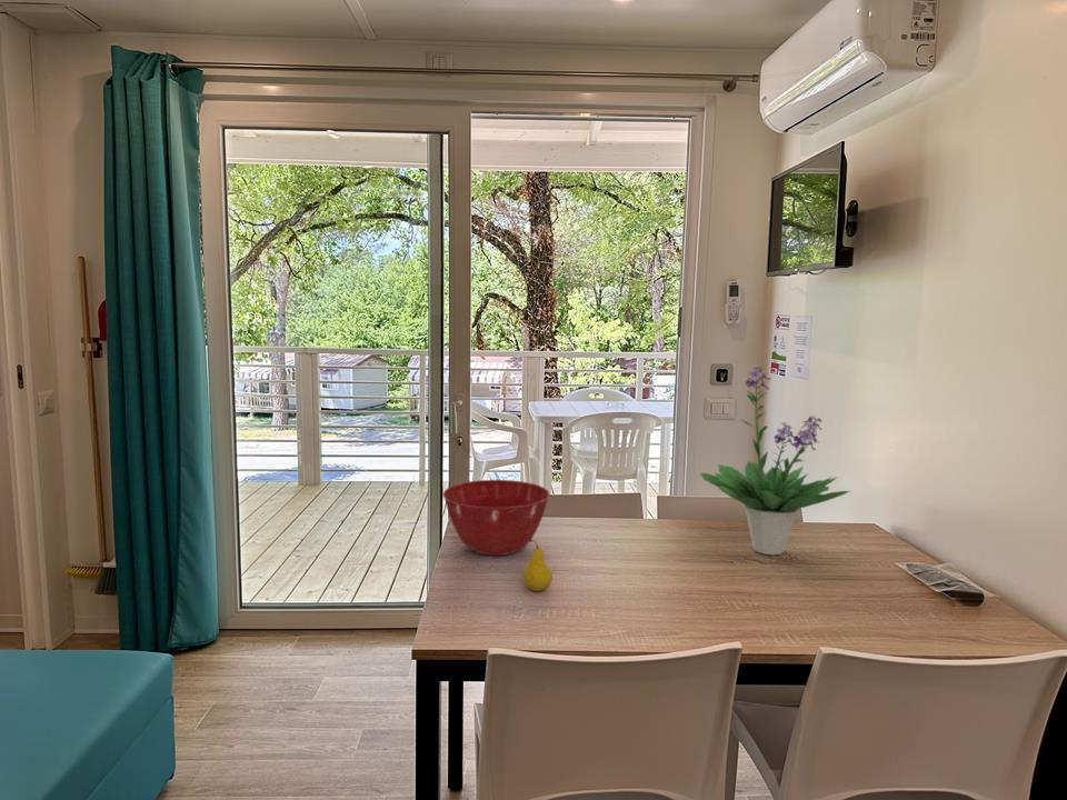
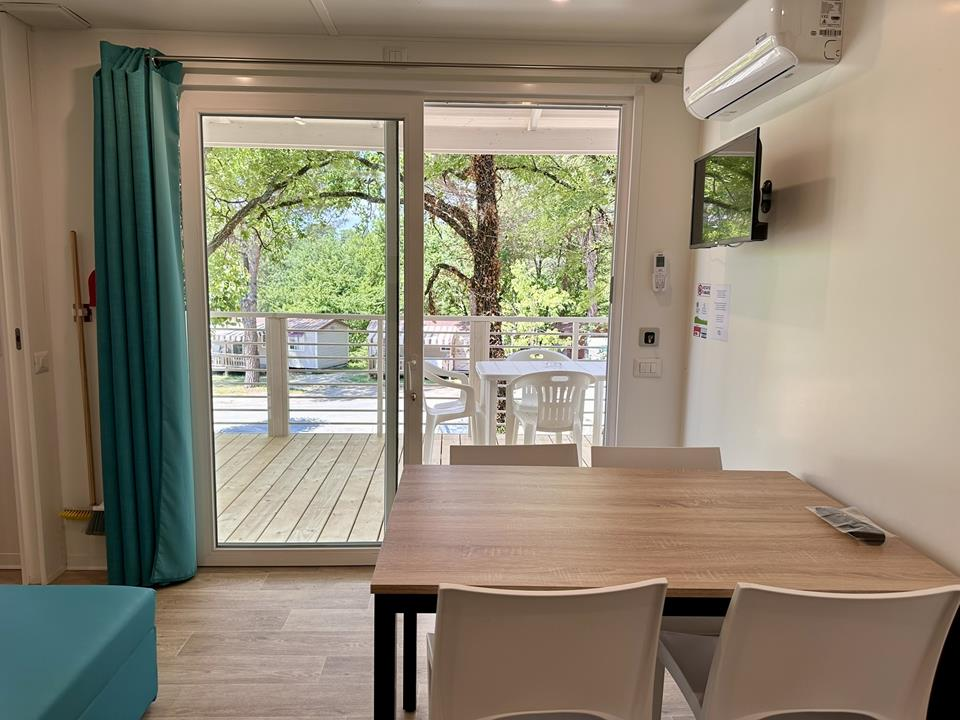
- fruit (537, 563)
- potted plant (774, 460)
- mixing bowl (496, 519)
